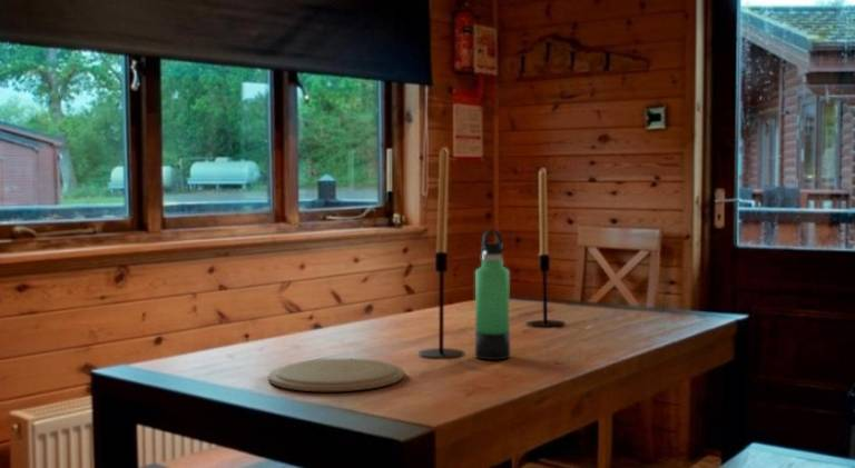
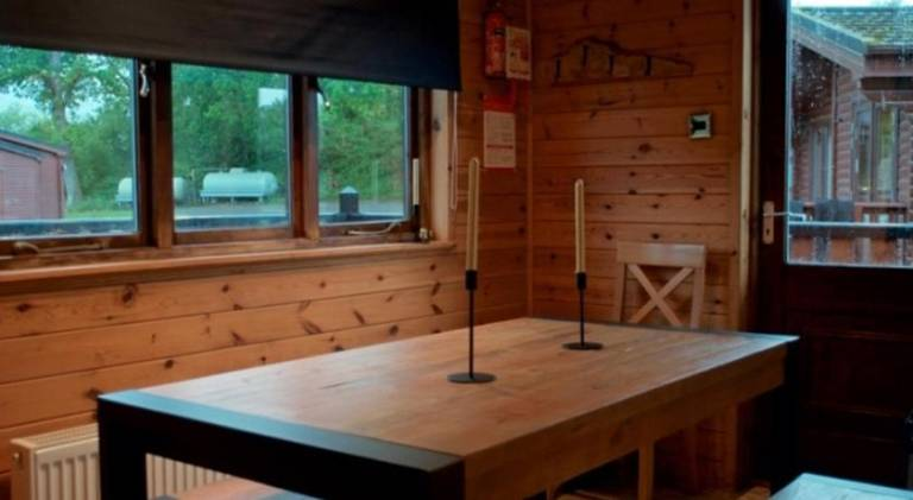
- plate (336, 372)
- thermos bottle (492, 293)
